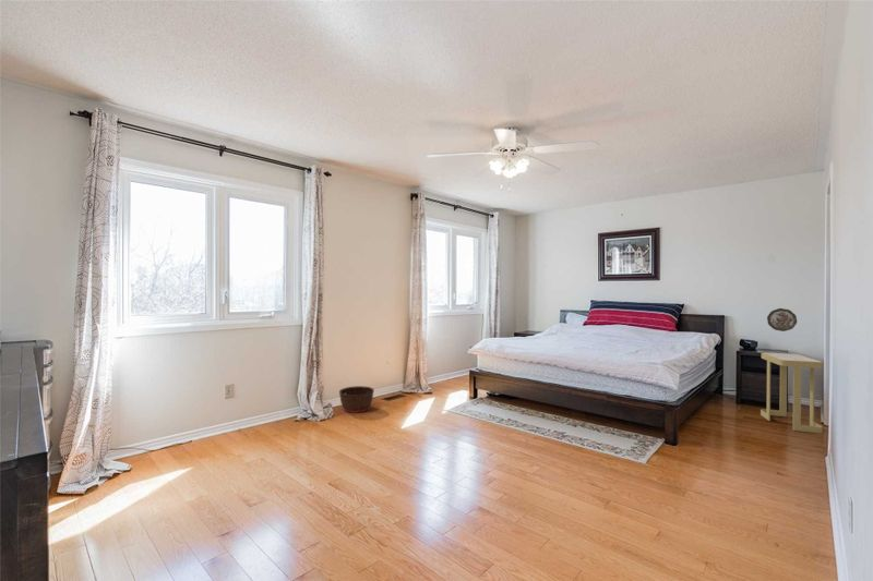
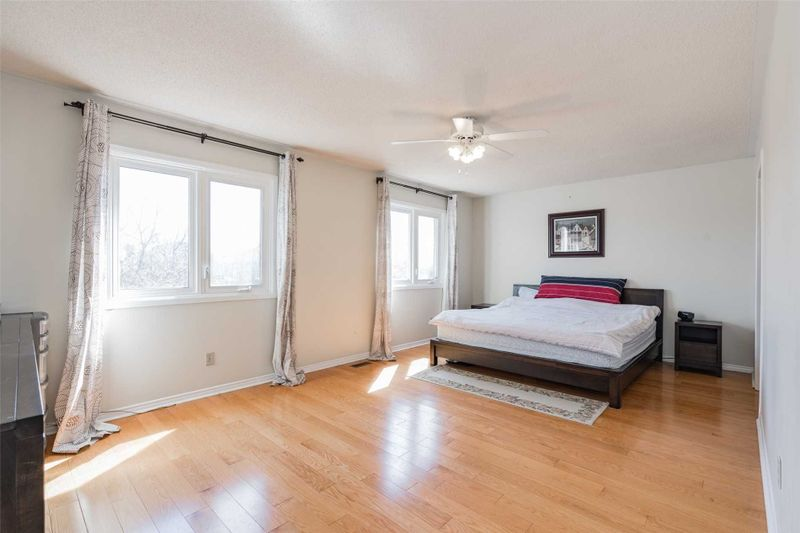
- side table (786, 389)
- decorative plate (781, 319)
- basket (356, 399)
